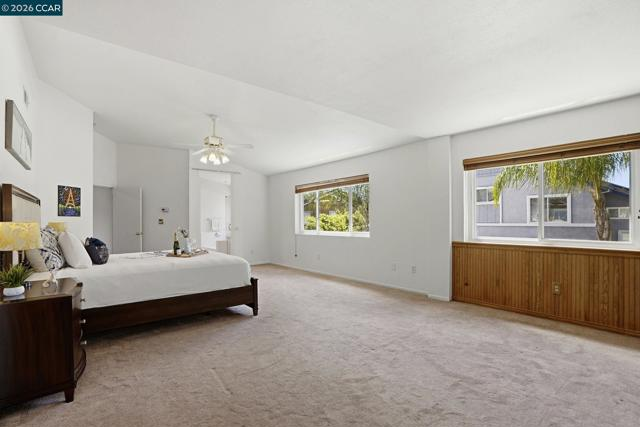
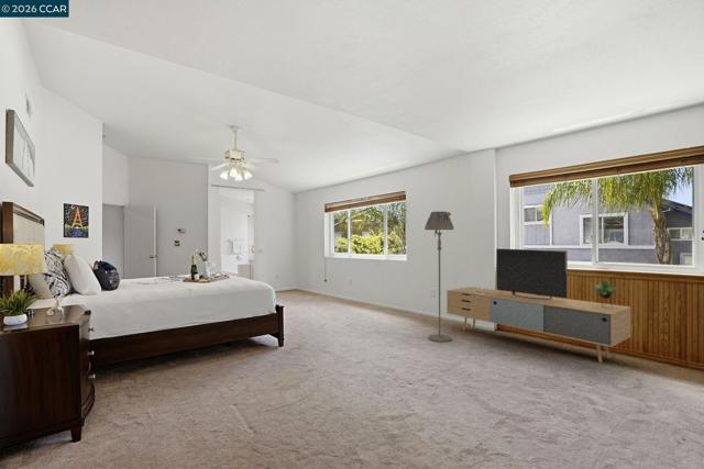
+ floor lamp (439, 275)
+ media console (527, 295)
